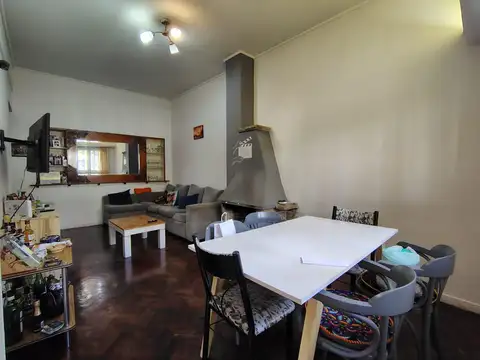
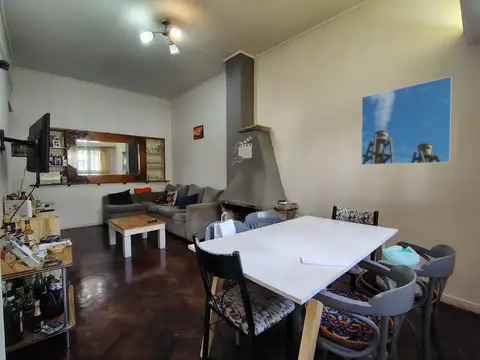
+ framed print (401, 126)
